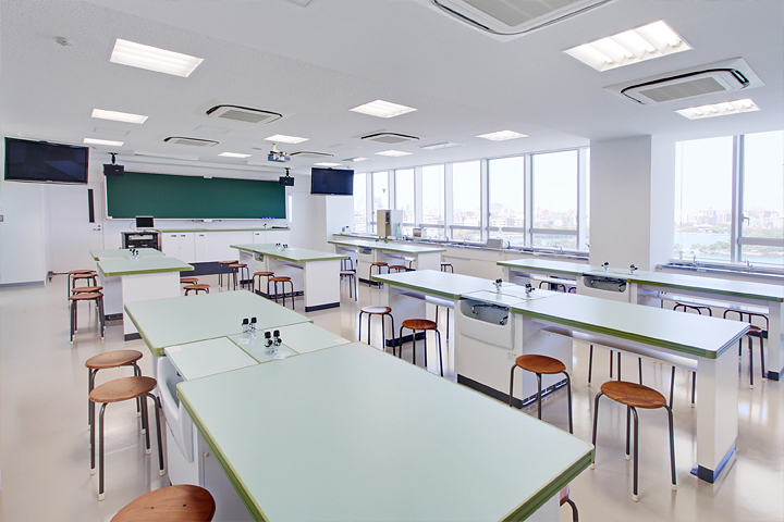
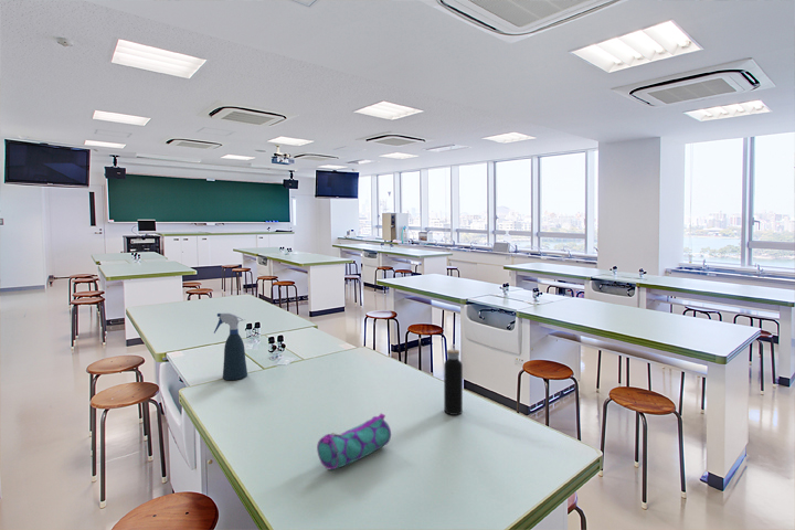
+ pencil case (356, 441)
+ spray bottle (232, 344)
+ water bottle (453, 378)
